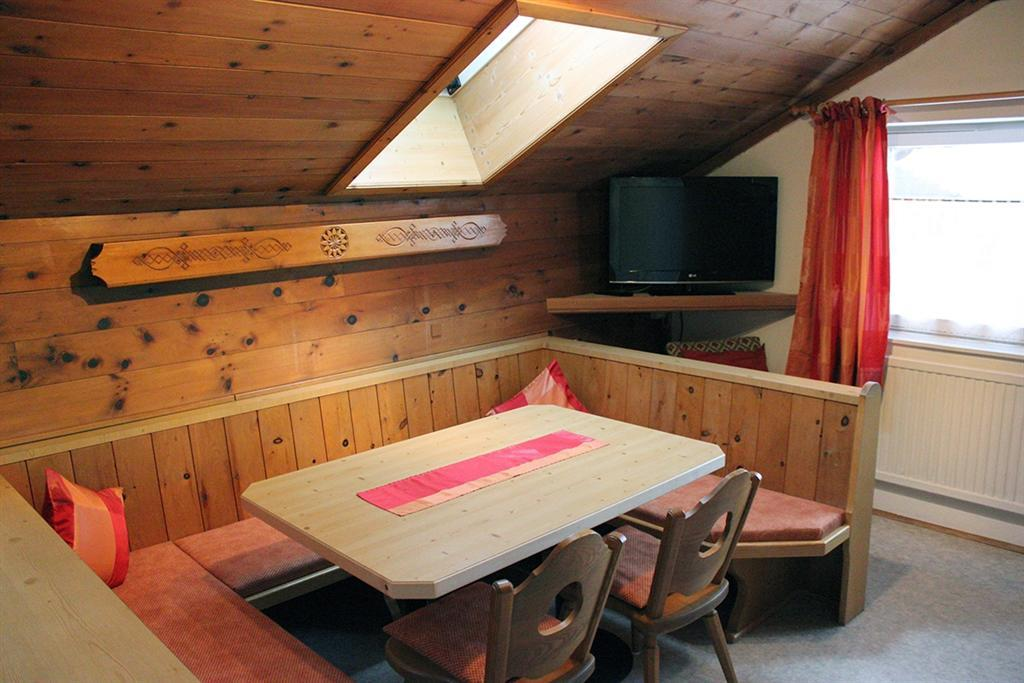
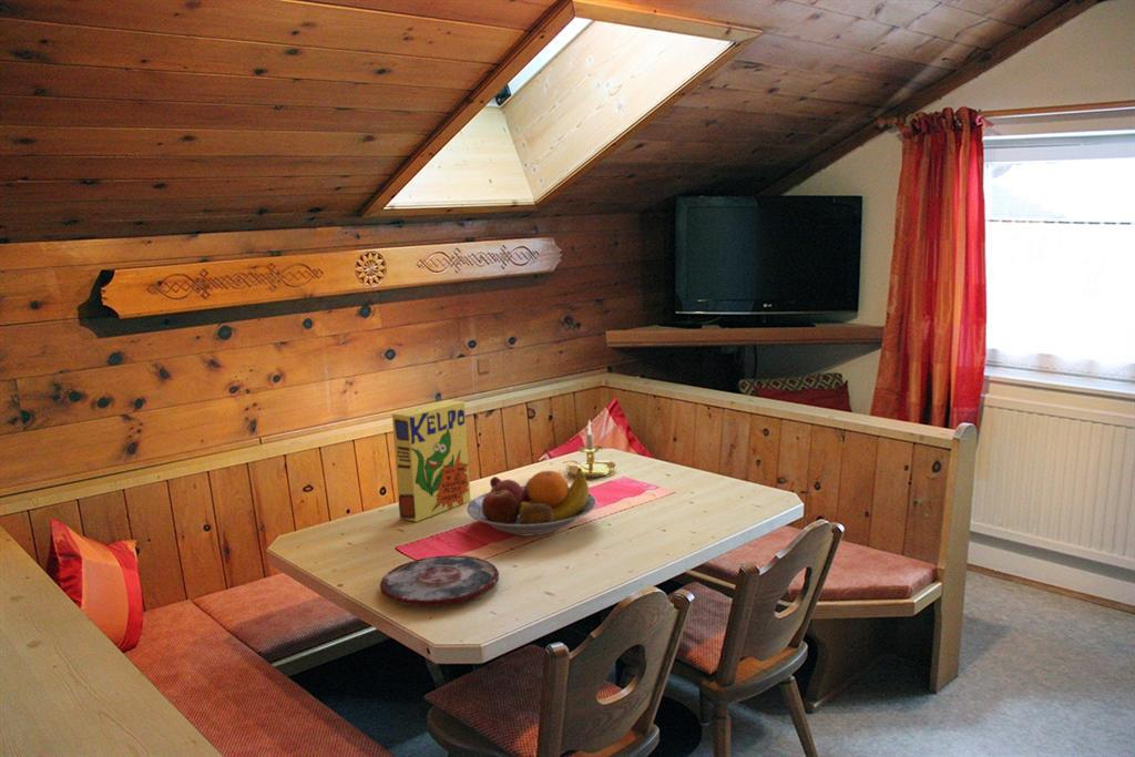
+ plate (440, 580)
+ cereal box (432, 459)
+ candle holder (586, 447)
+ fruit bowl (531, 498)
